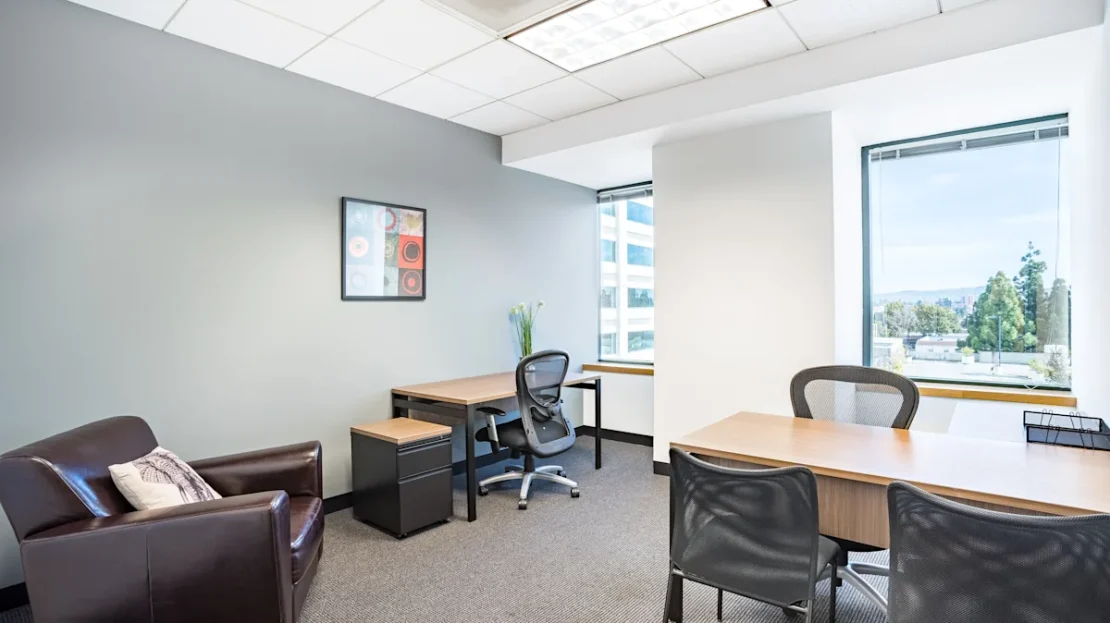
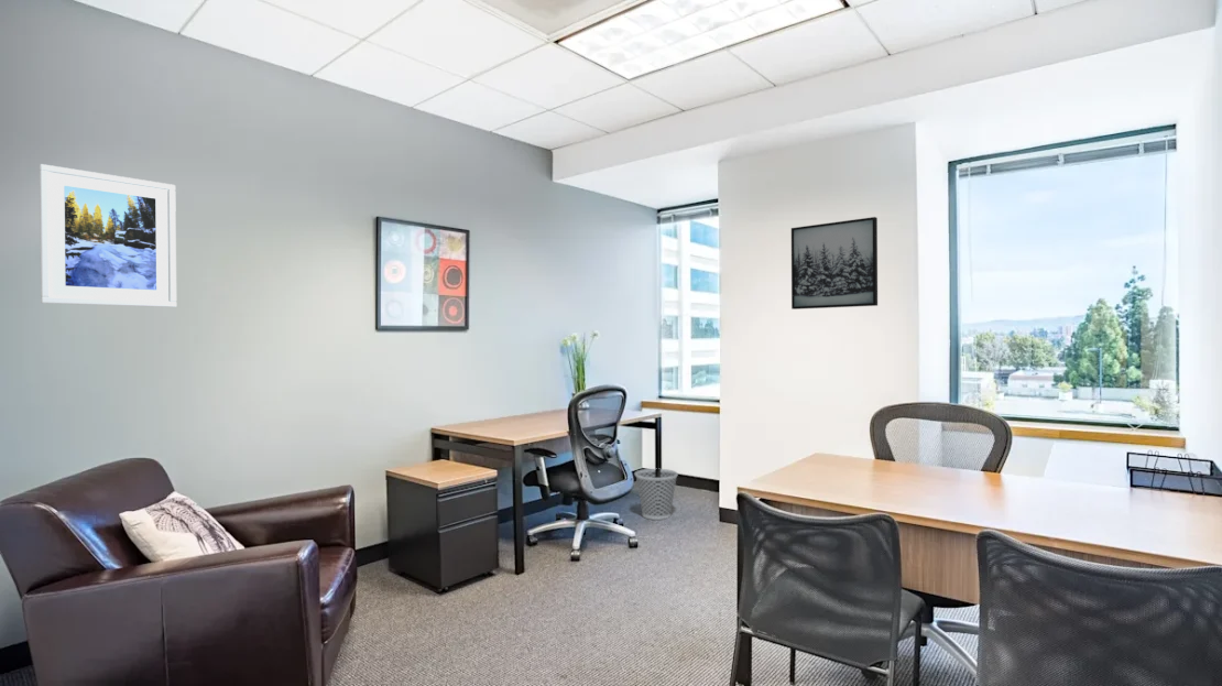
+ wastebasket (656, 493)
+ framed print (111, 240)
+ wall art (832, 264)
